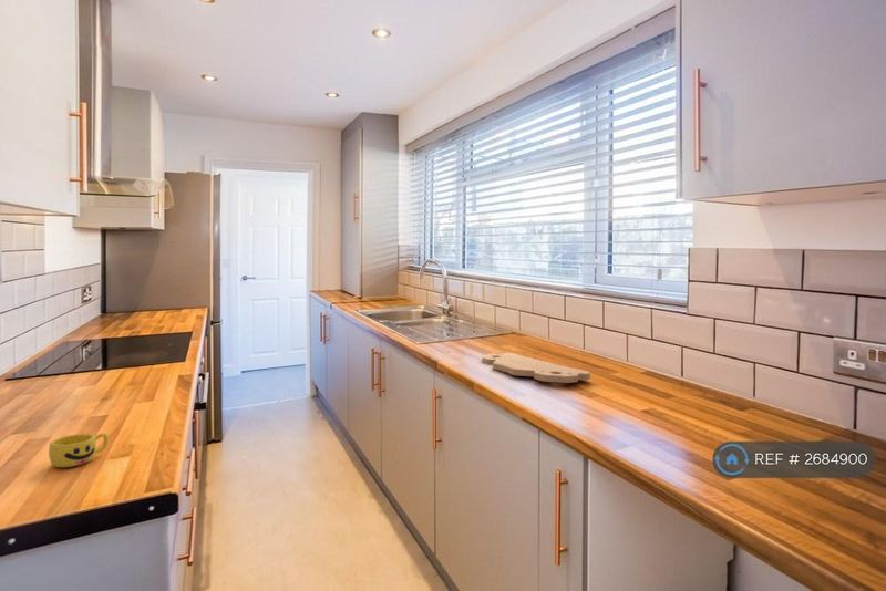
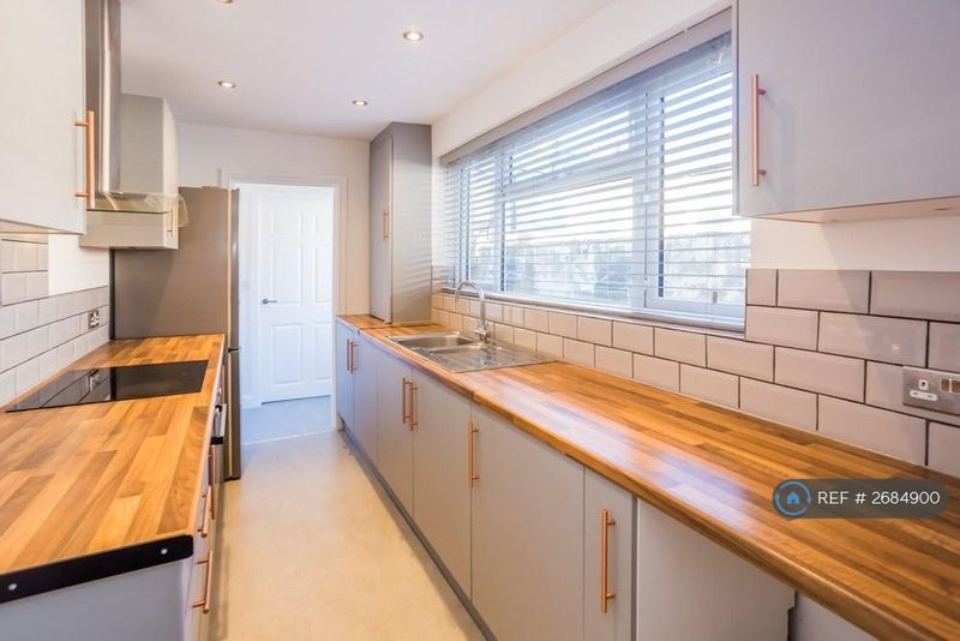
- cup (80, 448)
- cutting board (525, 366)
